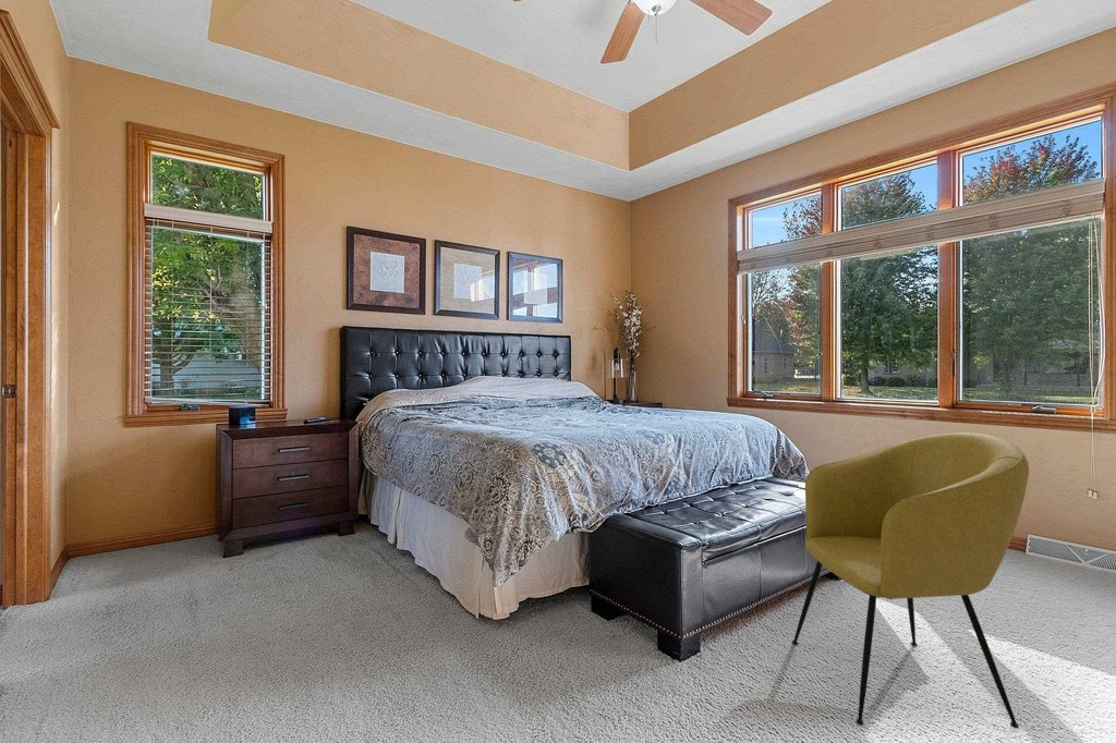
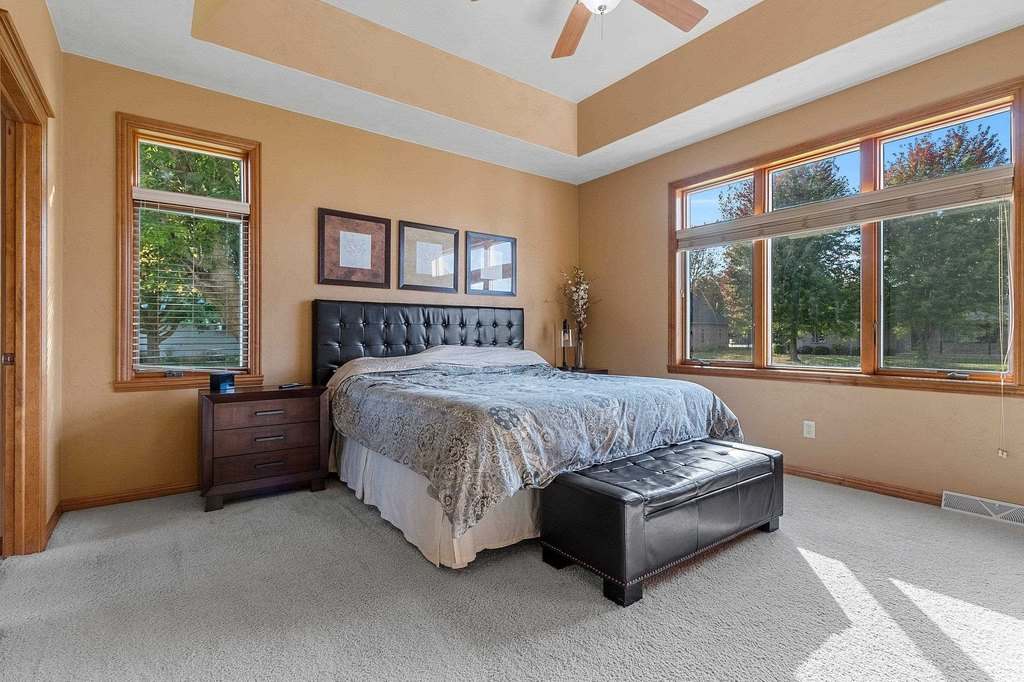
- armchair (906, 557)
